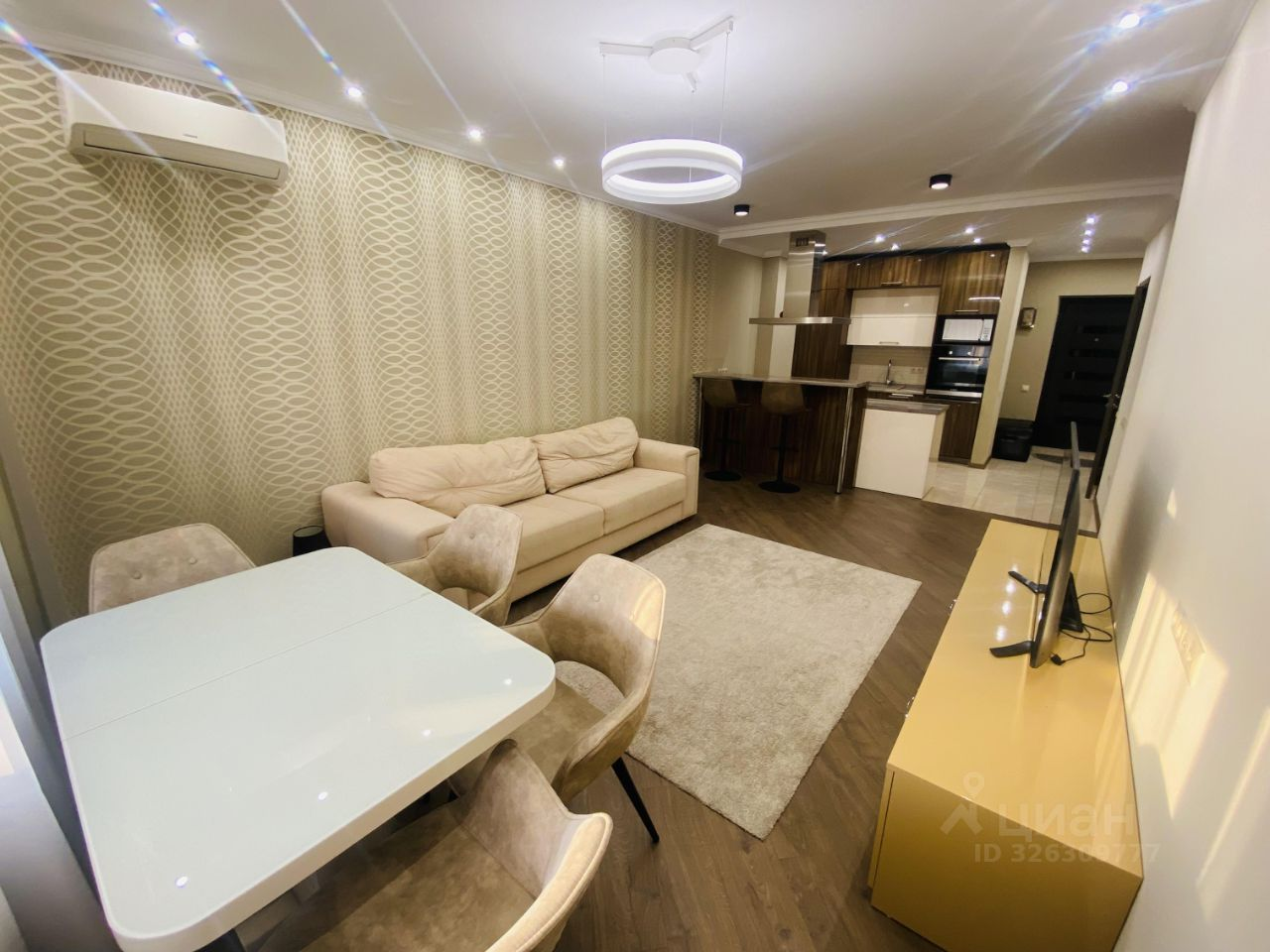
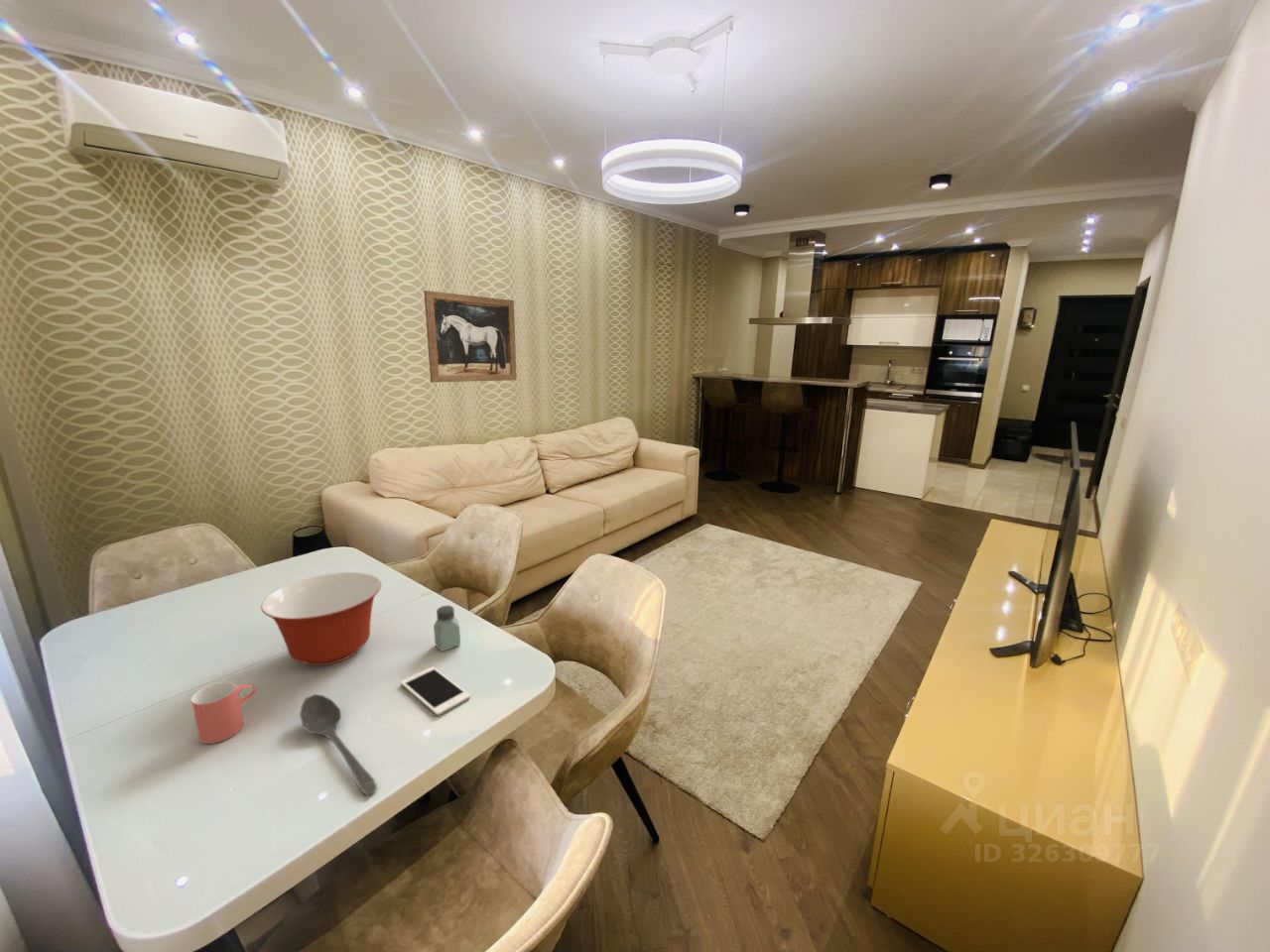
+ cup (227, 707)
+ wall art (474, 339)
+ stirrer (338, 740)
+ saltshaker (446, 627)
+ mixing bowl (327, 622)
+ cell phone (435, 689)
